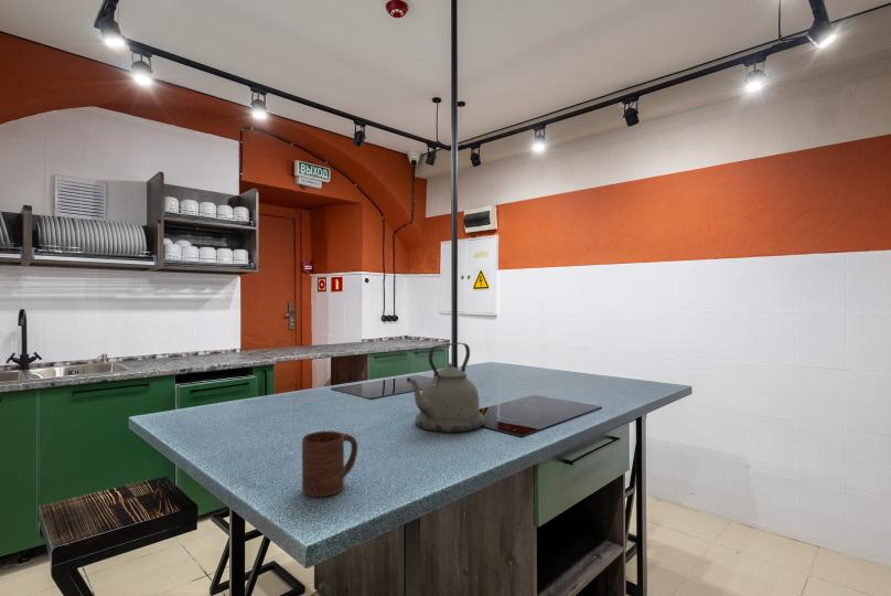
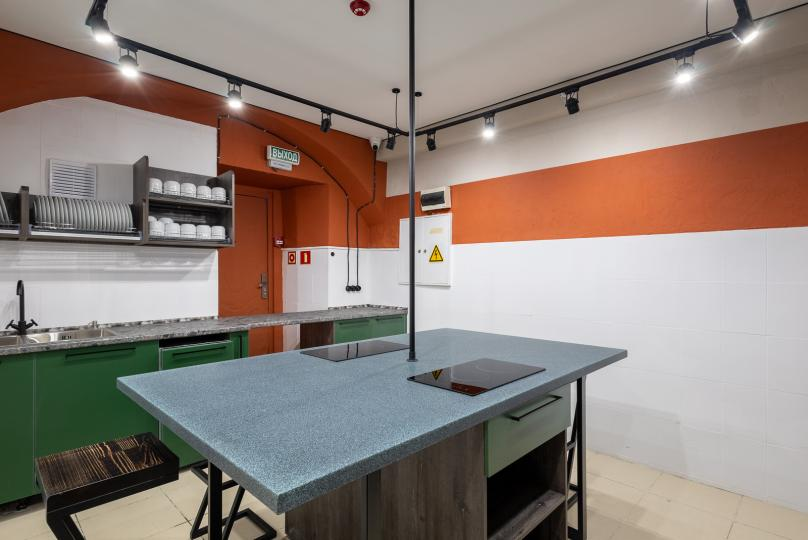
- cup (328, 460)
- kettle (448, 384)
